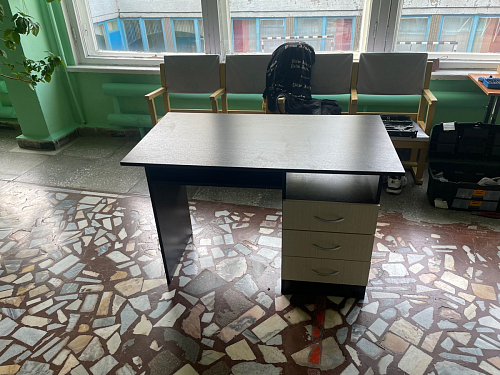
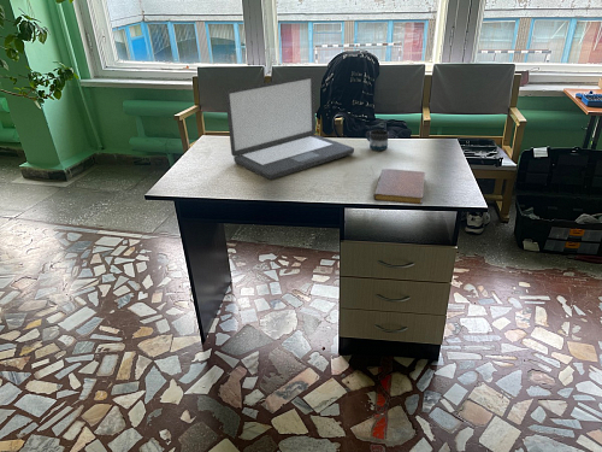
+ notebook (400, 184)
+ mug (376, 140)
+ laptop (293, 123)
